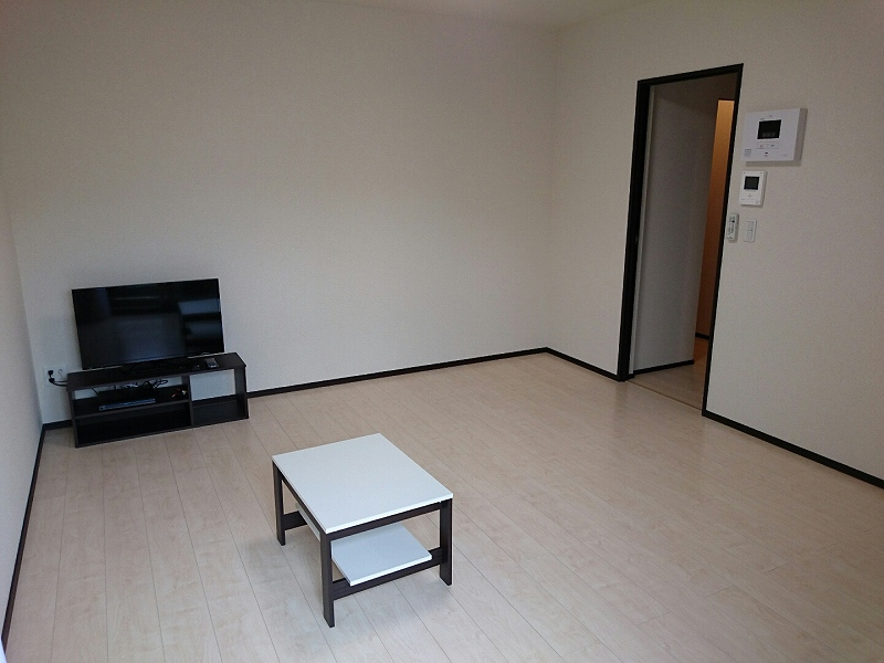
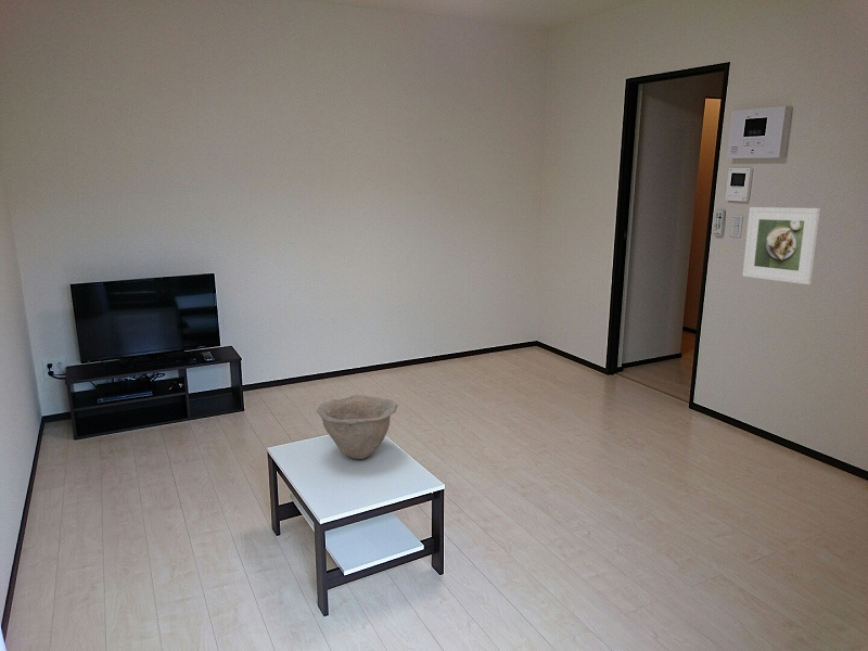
+ bowl (356, 431)
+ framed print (778, 244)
